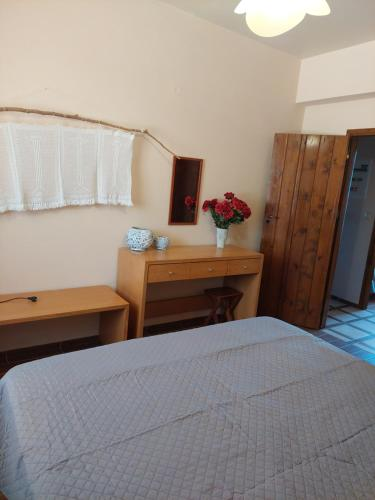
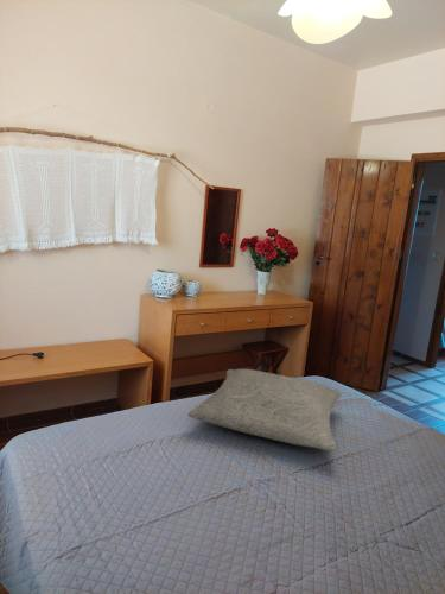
+ pillow (272, 403)
